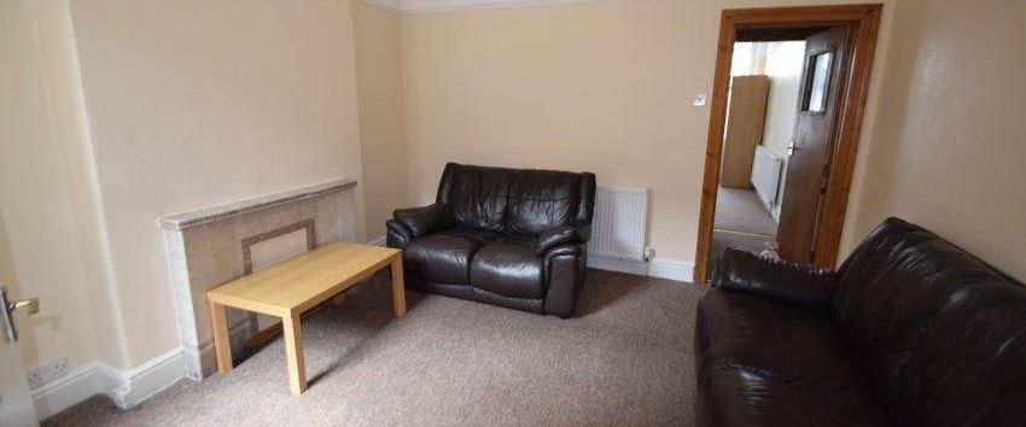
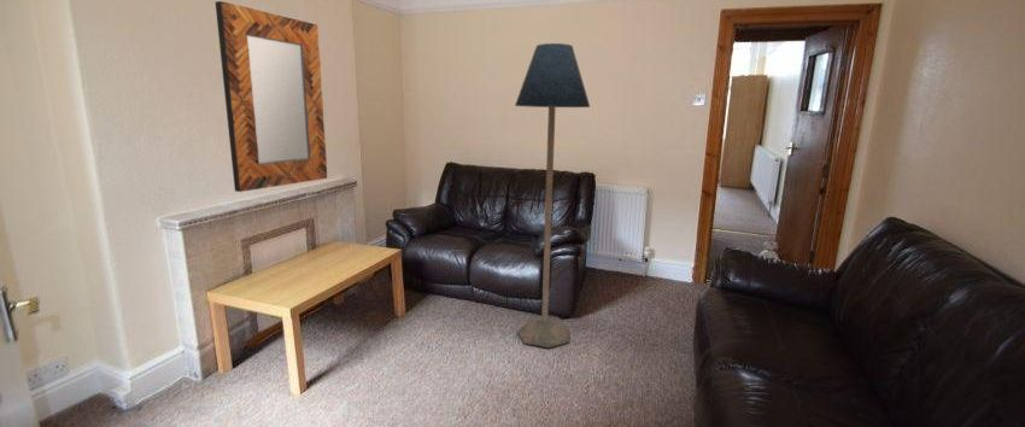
+ home mirror (279, 101)
+ floor lamp (549, 199)
